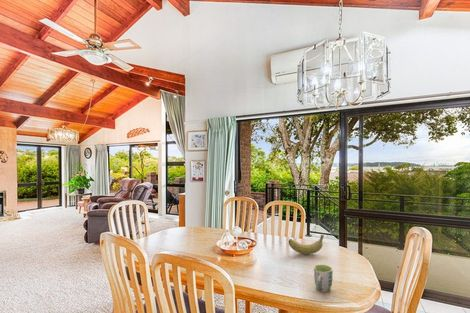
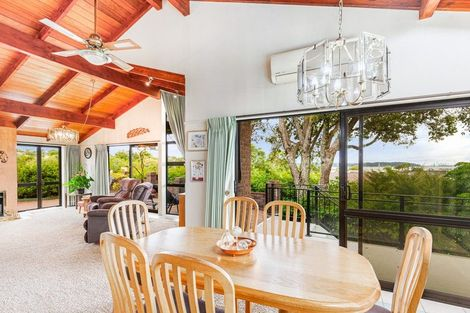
- mug (322, 279)
- banana (306, 245)
